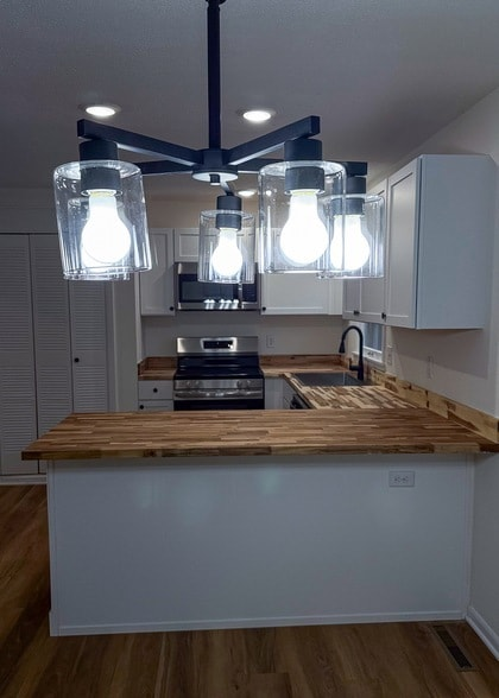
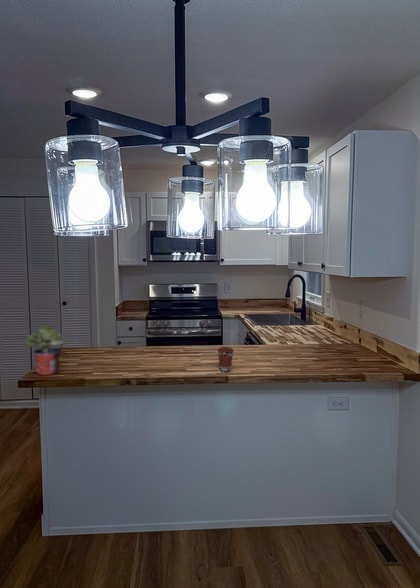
+ potted plant (46, 349)
+ coffee cup (225, 359)
